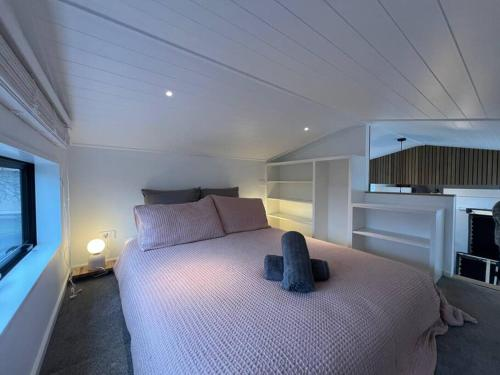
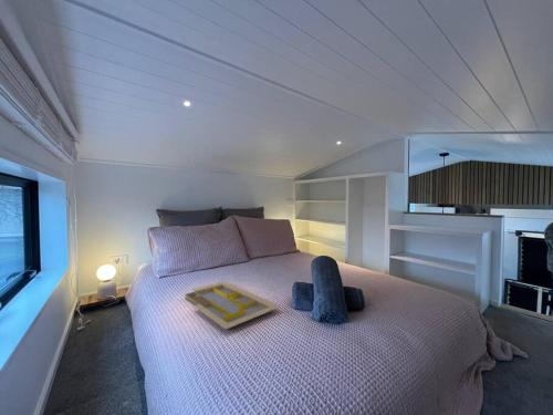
+ serving tray (225, 301)
